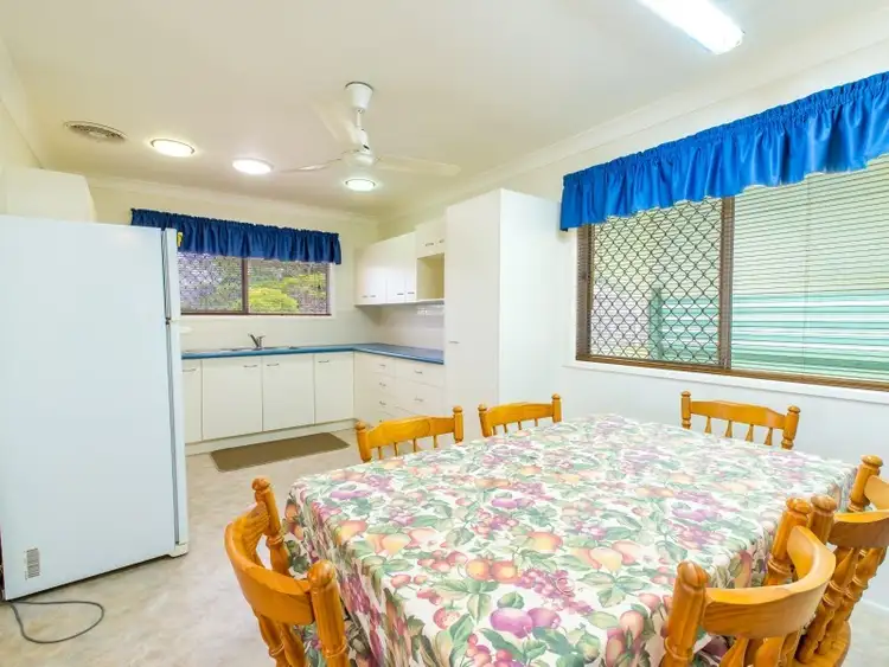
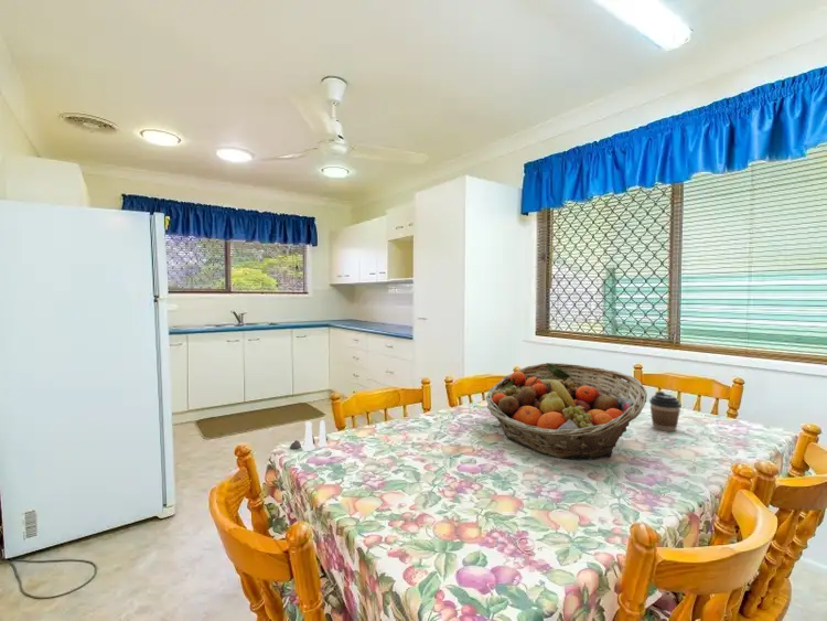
+ fruit basket (558, 405)
+ coffee cup (664, 410)
+ salt and pepper shaker set (311, 431)
